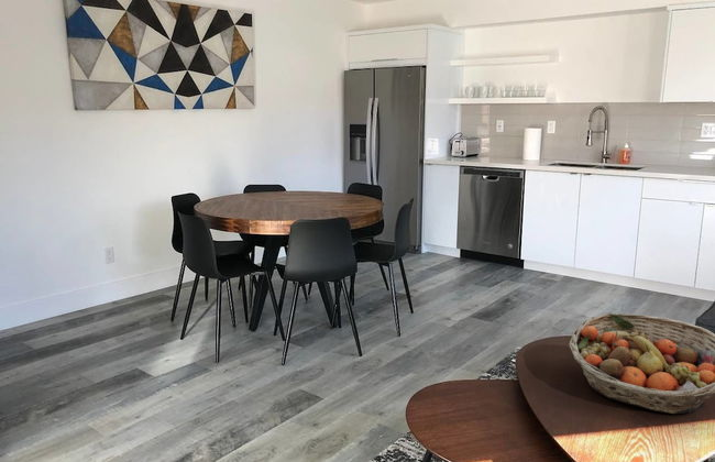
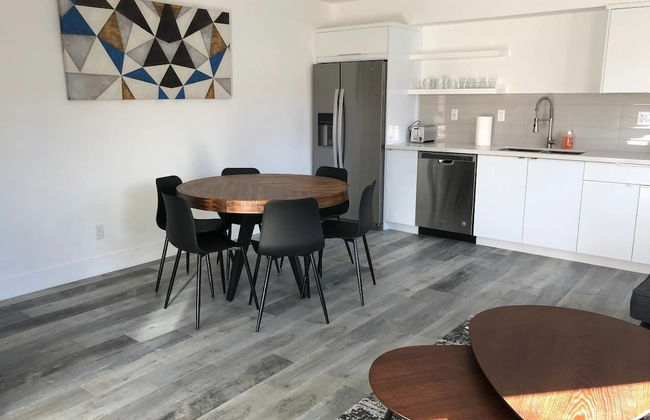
- fruit basket (647, 360)
